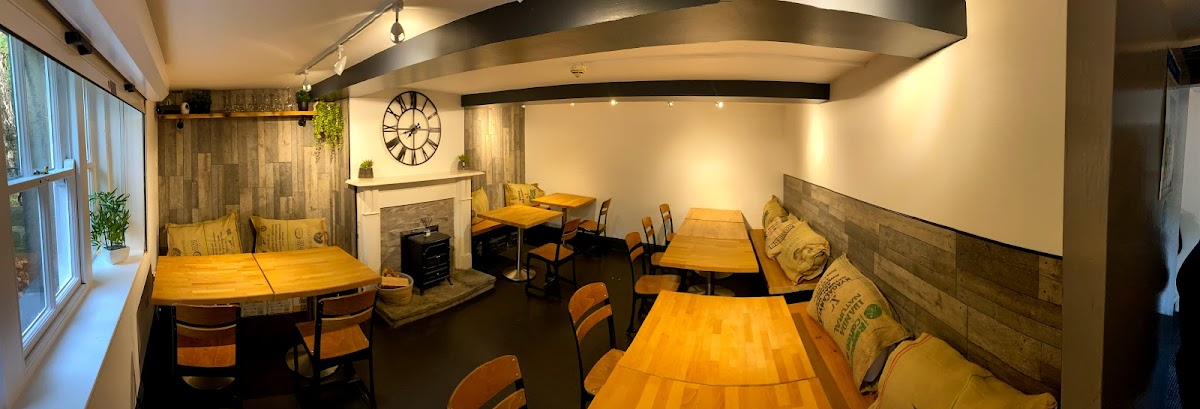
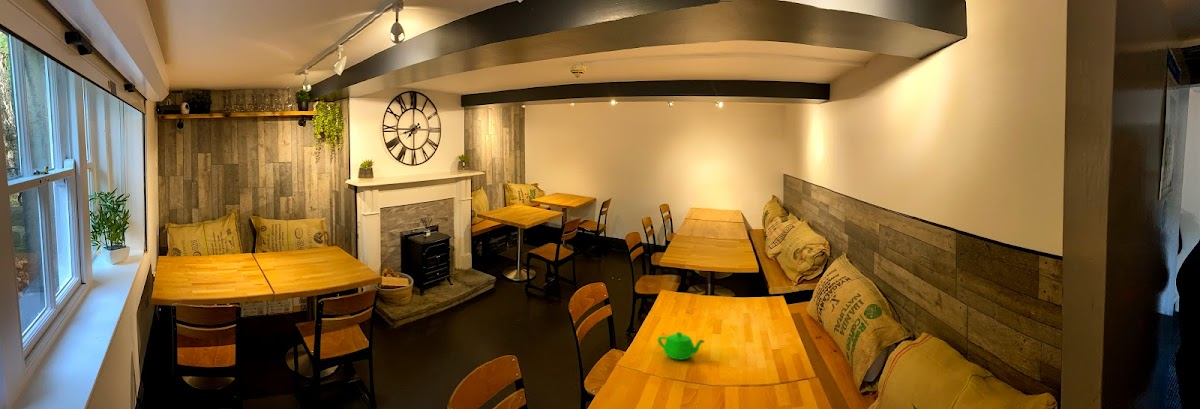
+ teapot (680, 344)
